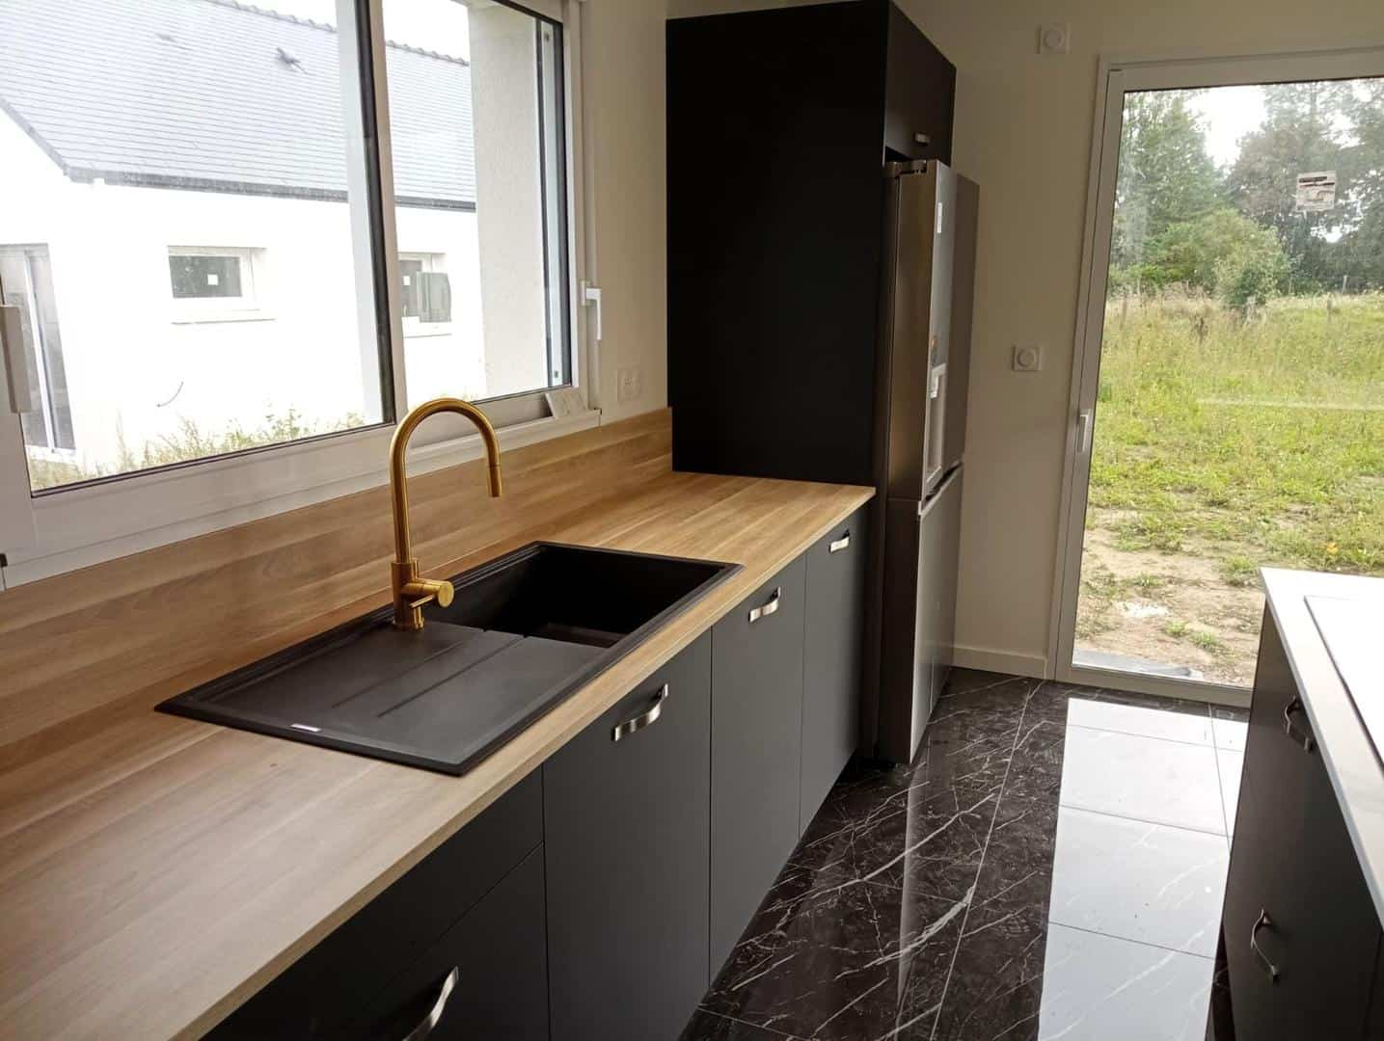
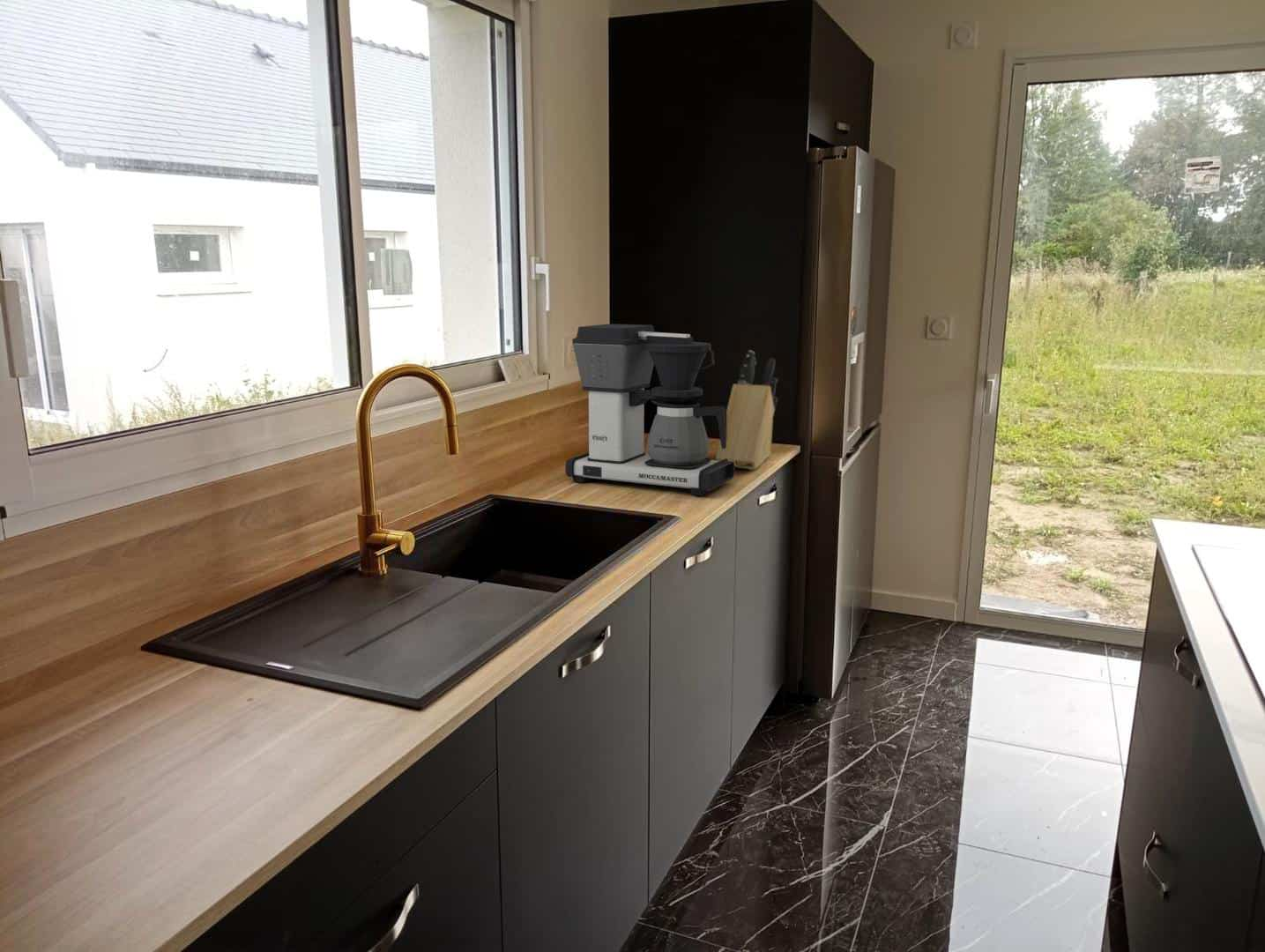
+ knife block (749, 406)
+ coffee maker (654, 403)
